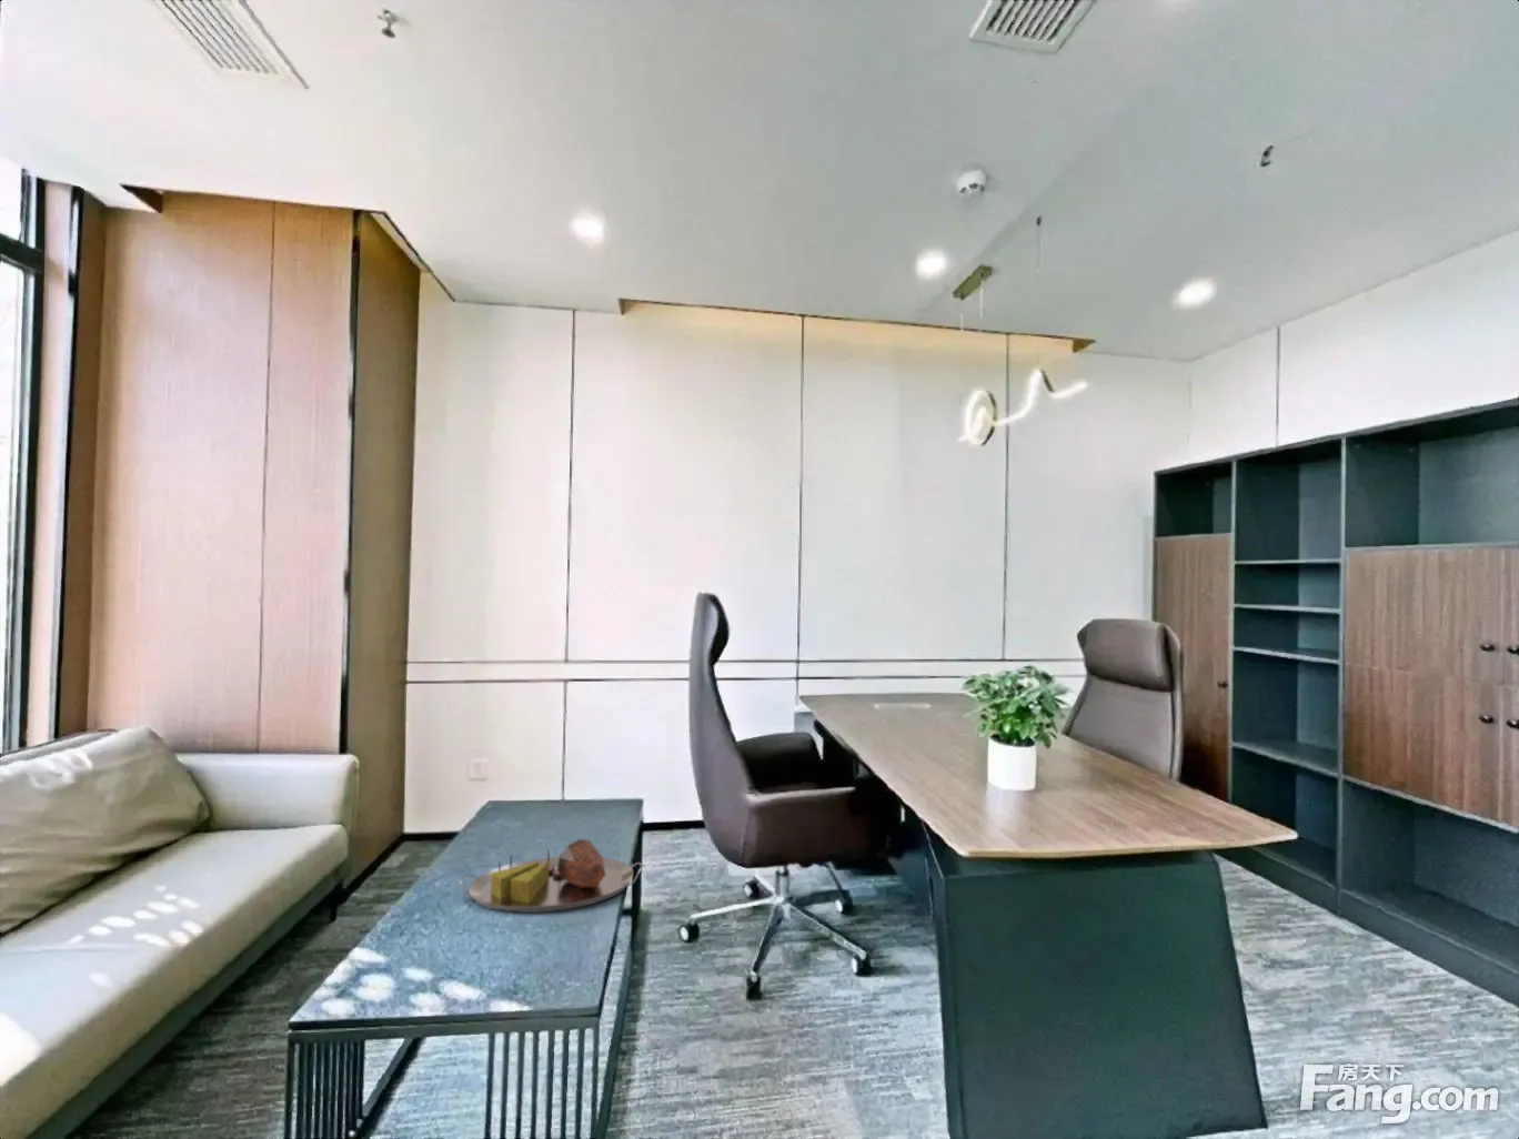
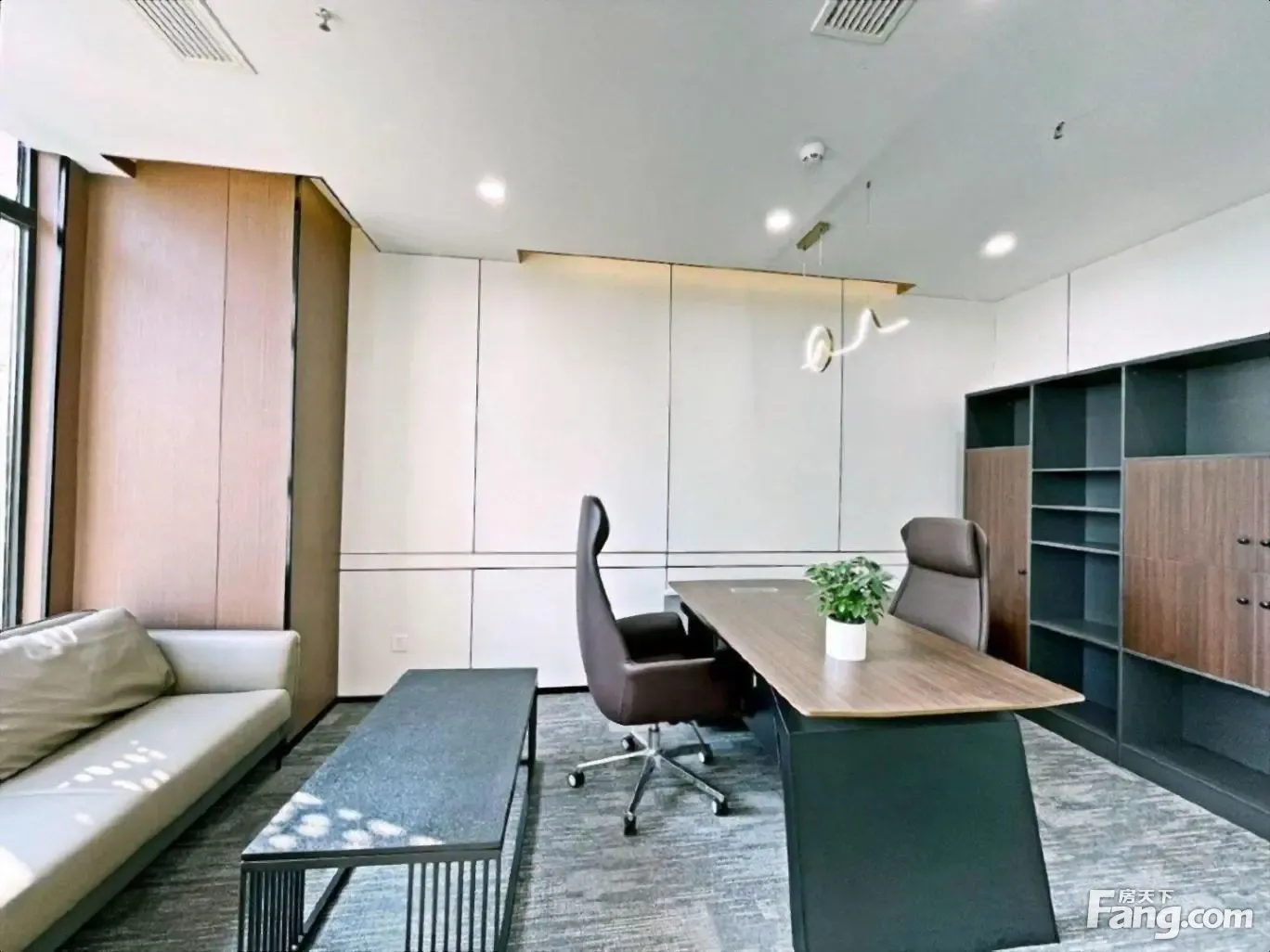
- serving tray (554, 865)
